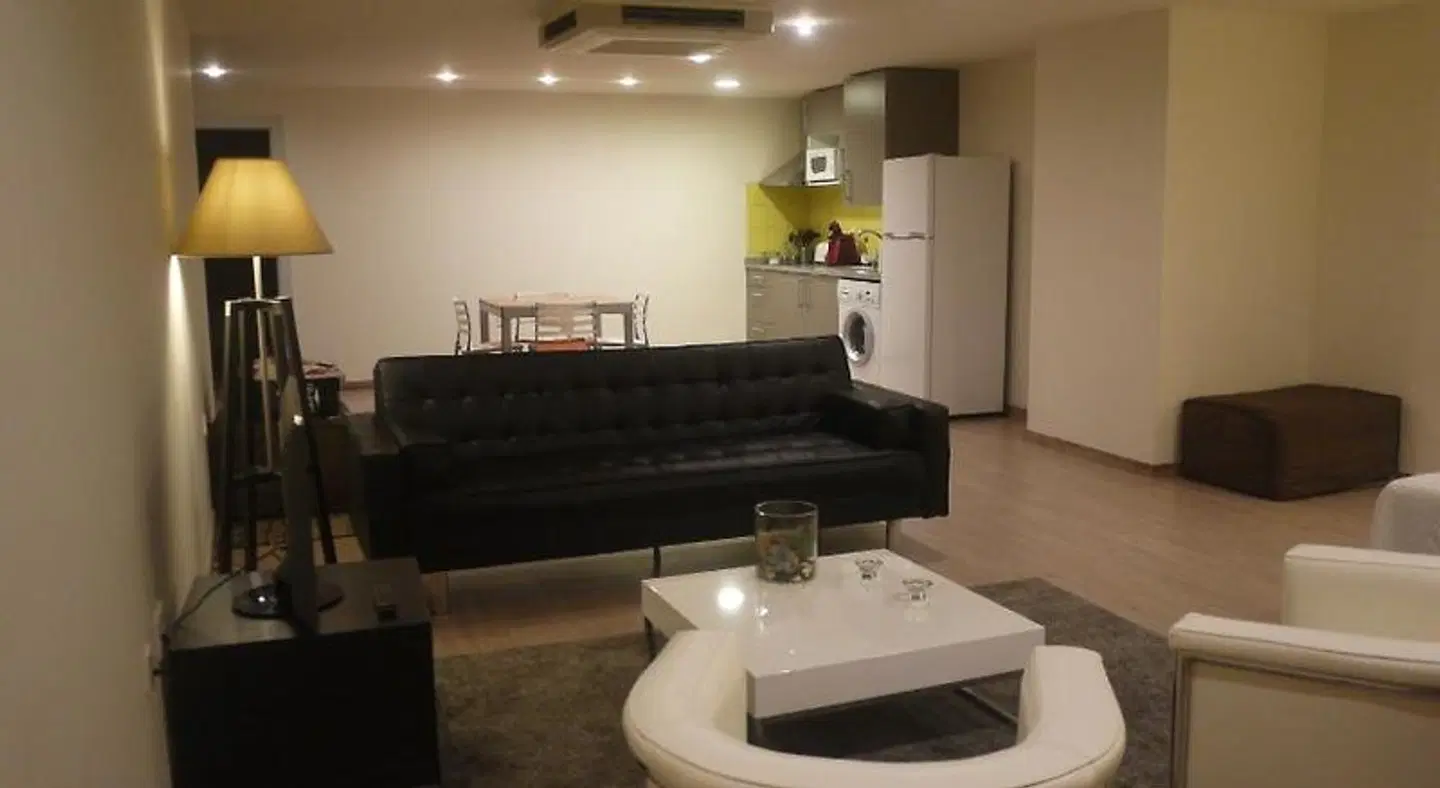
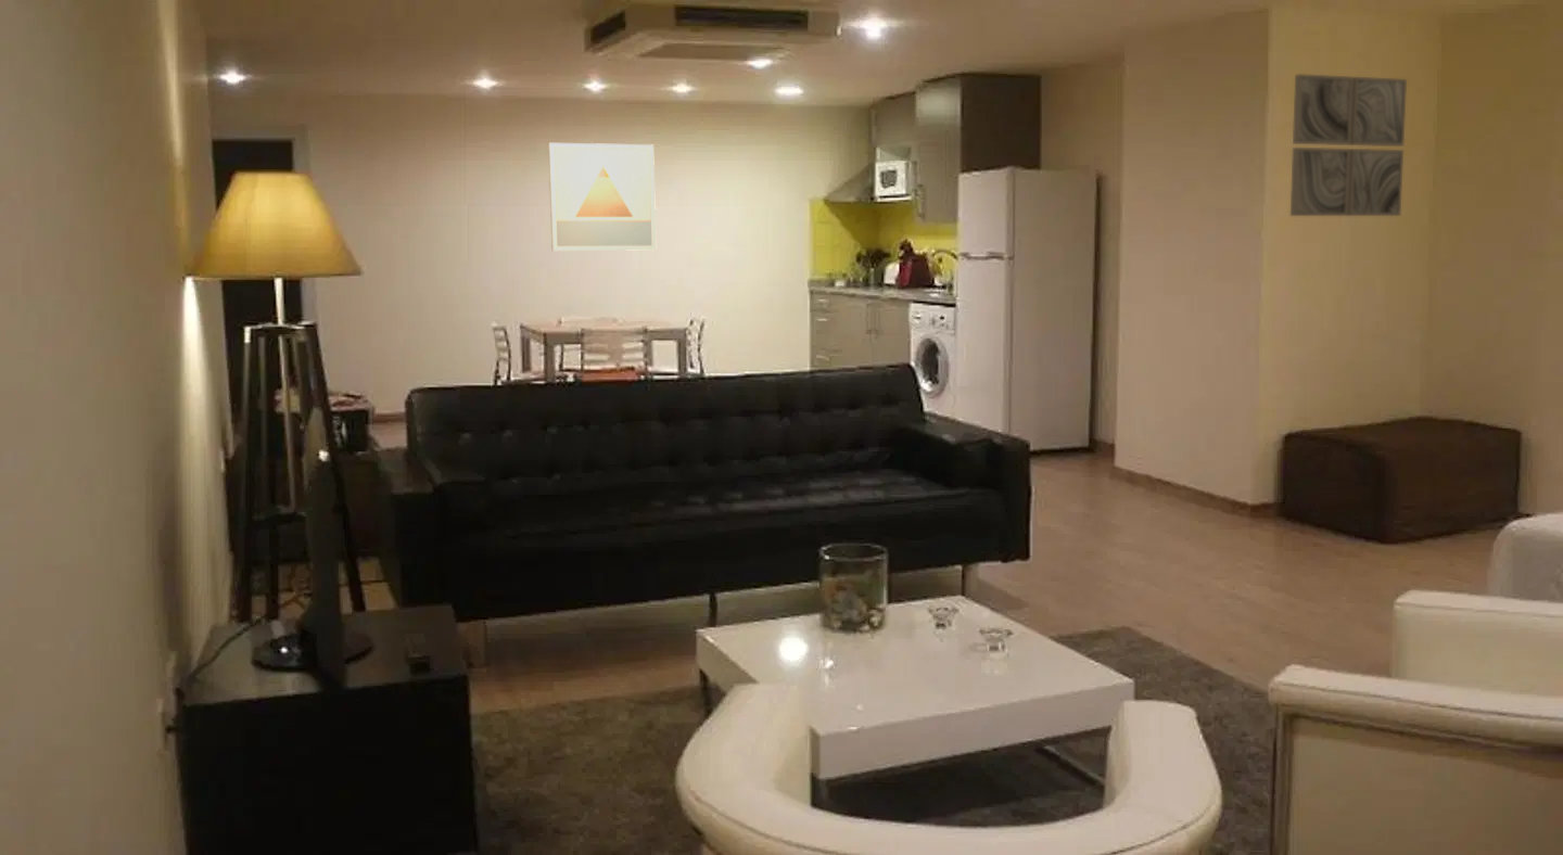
+ wall art (1348, 149)
+ wall art (602, 196)
